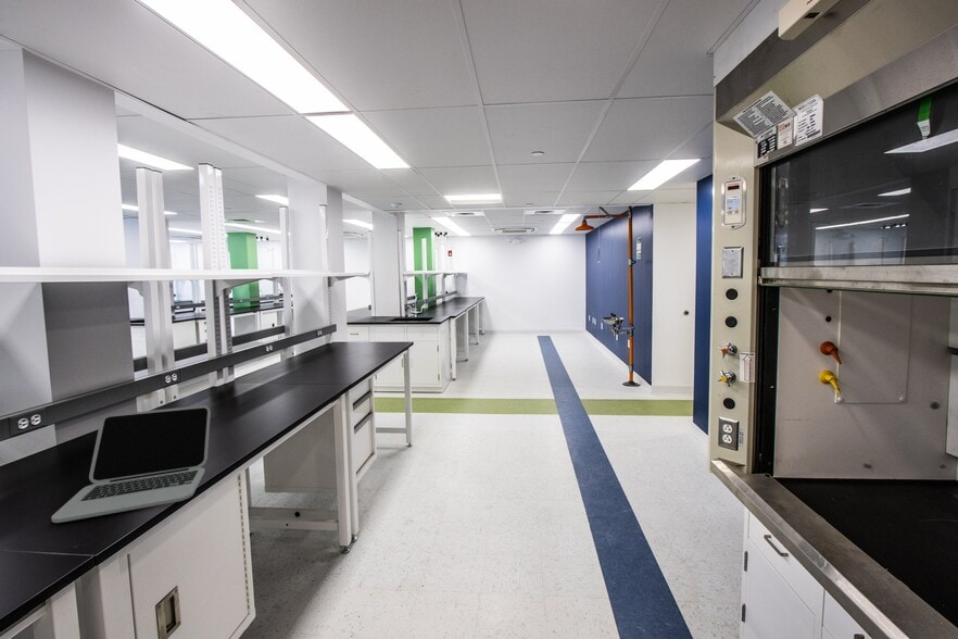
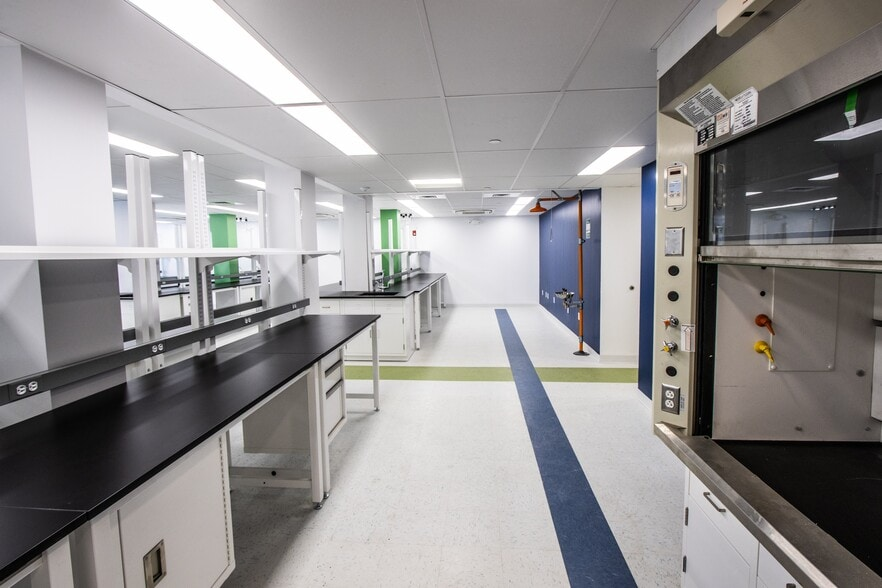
- laptop (142, 454)
